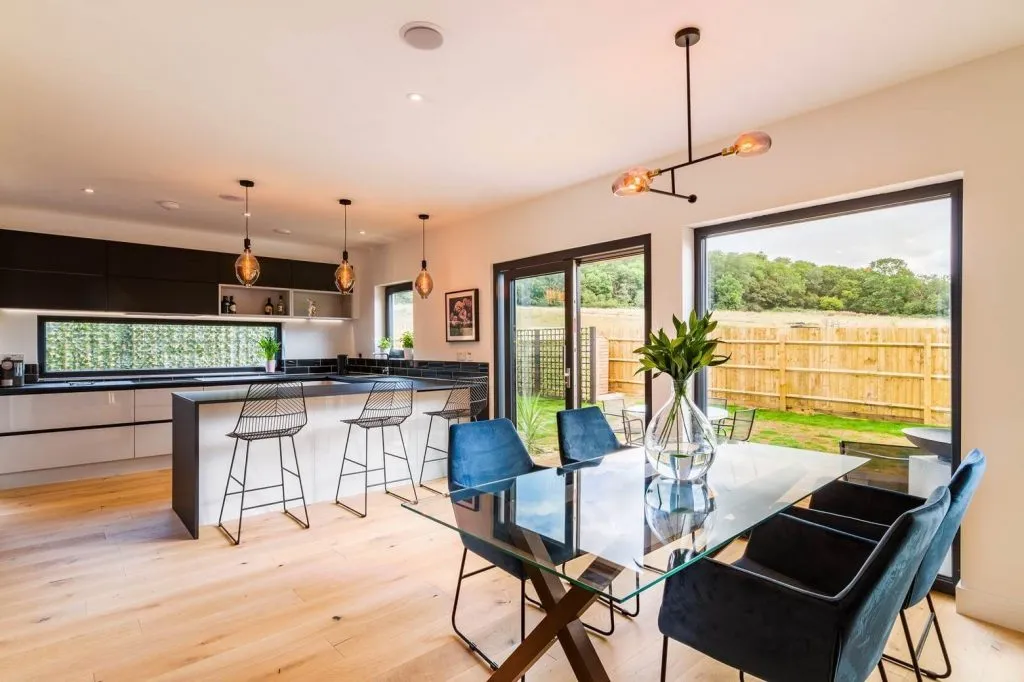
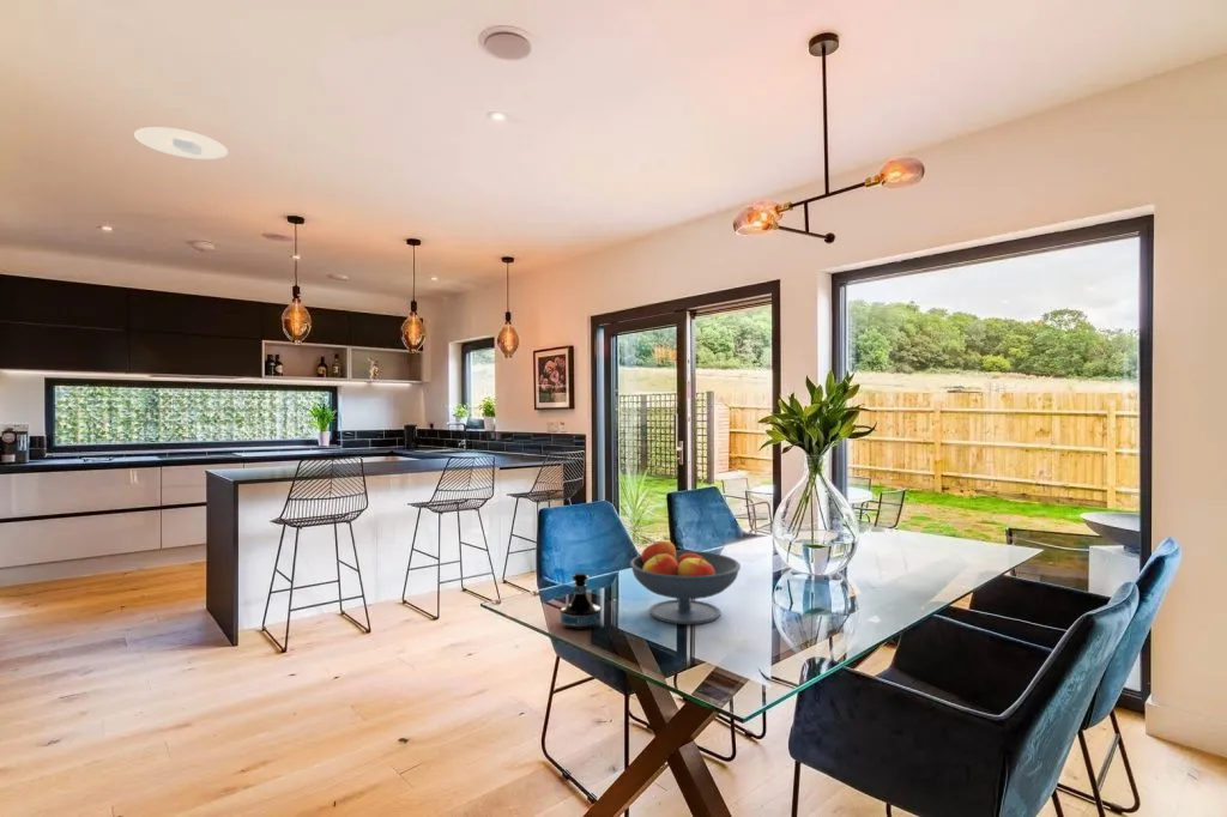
+ fruit bowl (684, 579)
+ recessed light (182, 140)
+ tequila bottle (580, 598)
